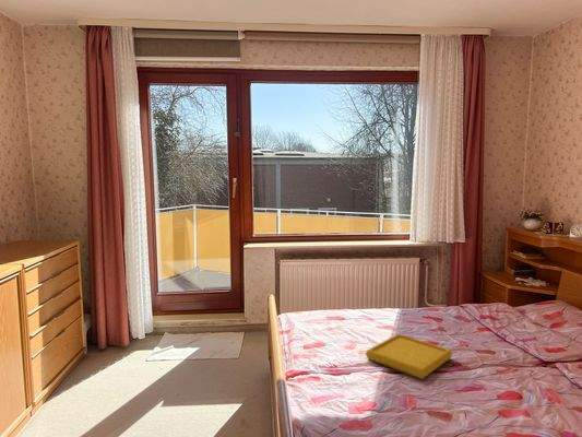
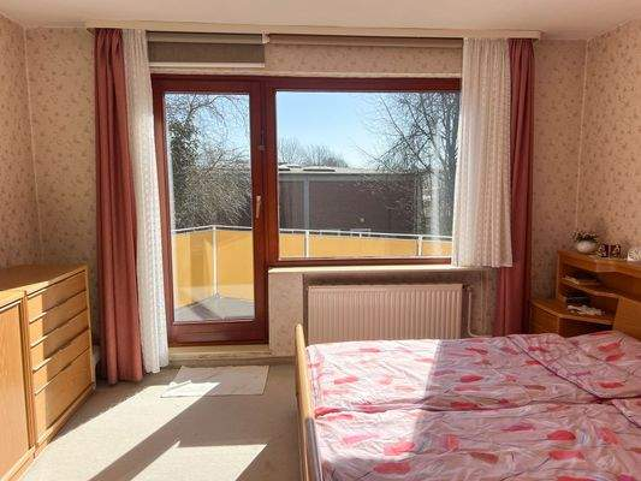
- serving tray (408, 354)
